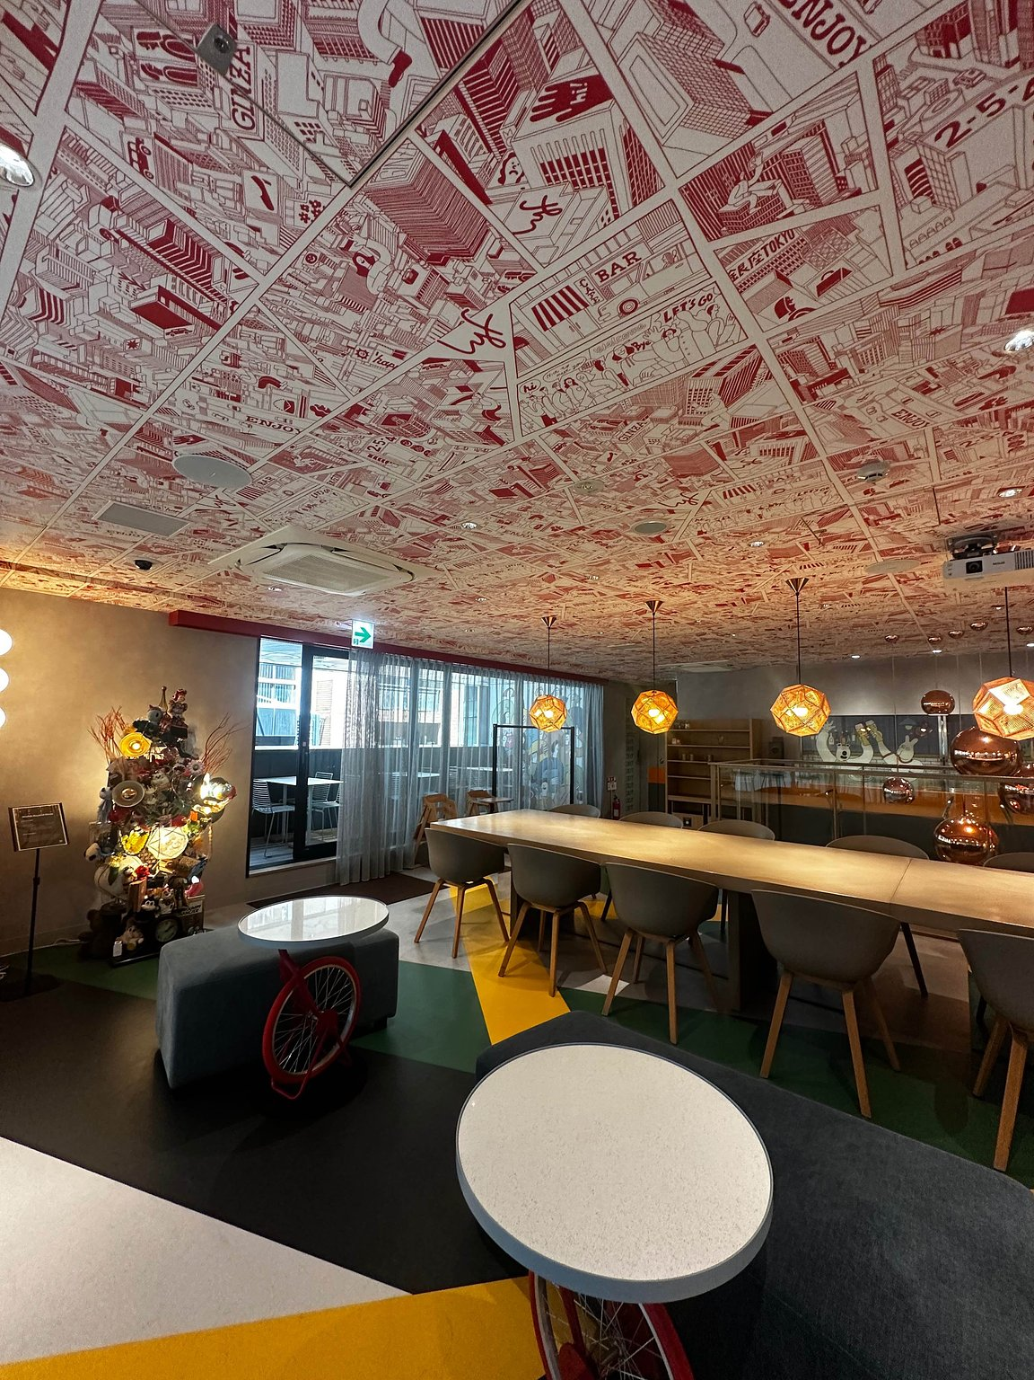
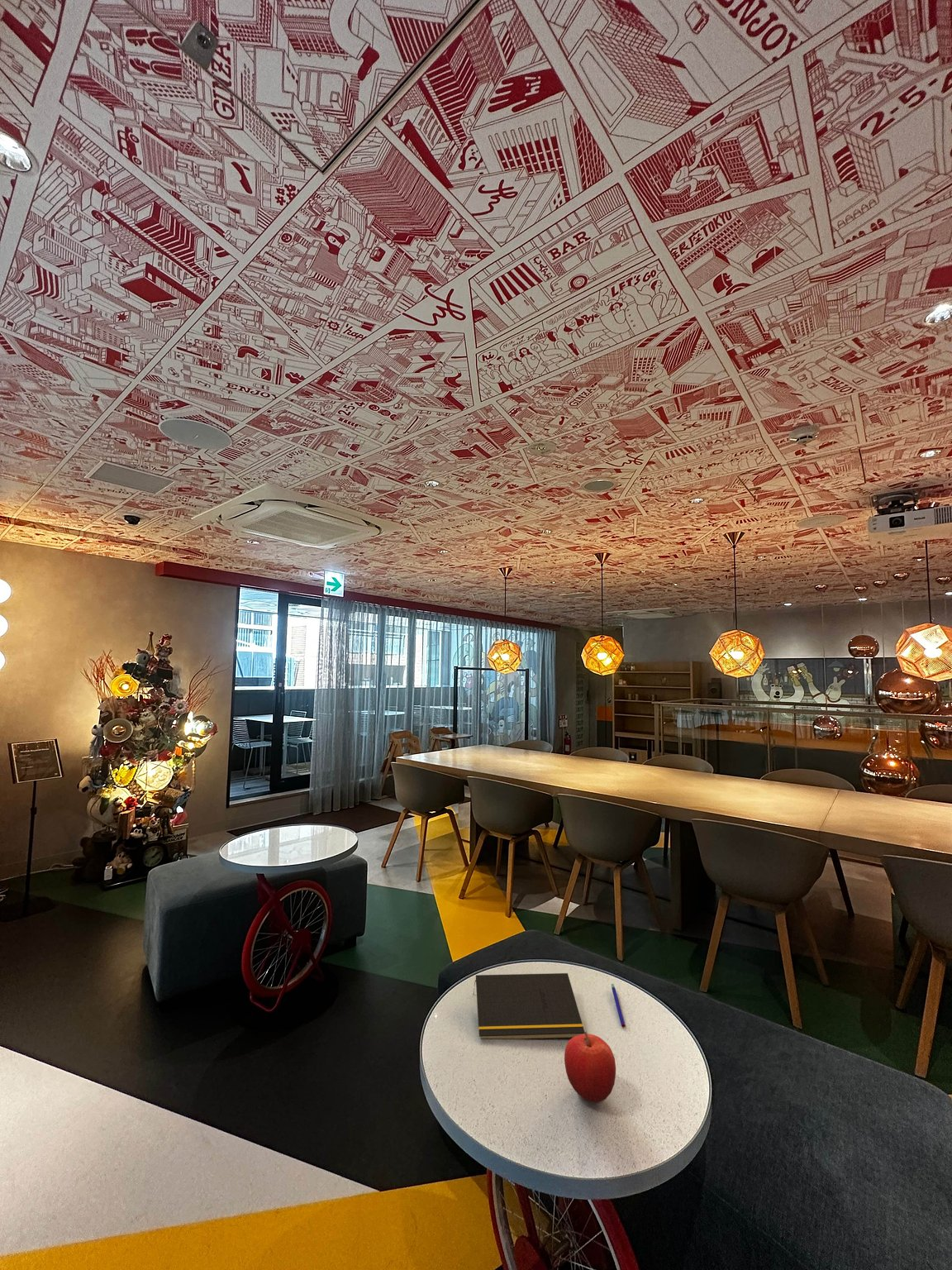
+ fruit (590, 1064)
+ pen (617, 1004)
+ notepad (526, 1005)
